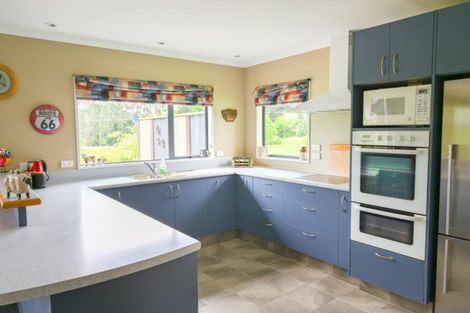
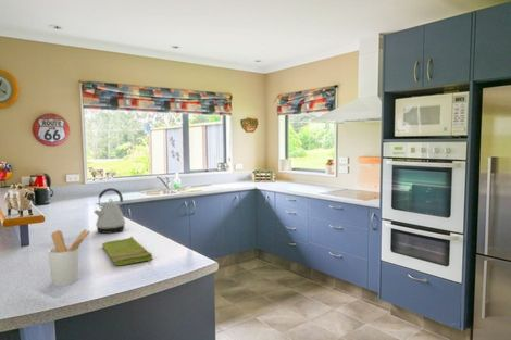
+ kettle (109, 210)
+ dish towel (125, 249)
+ utensil holder (71, 255)
